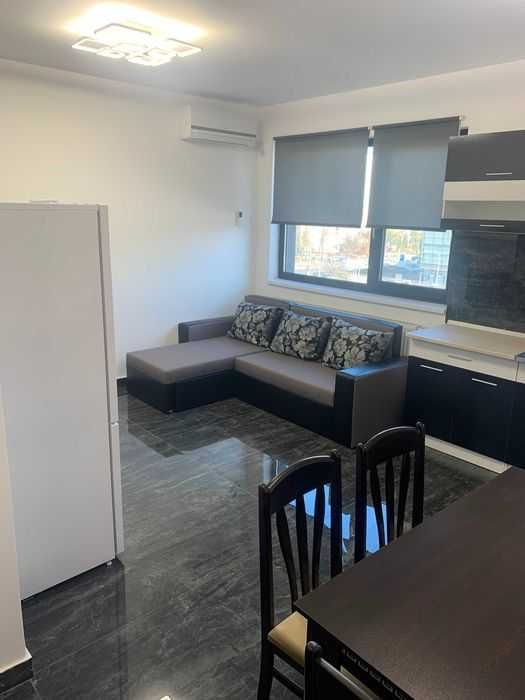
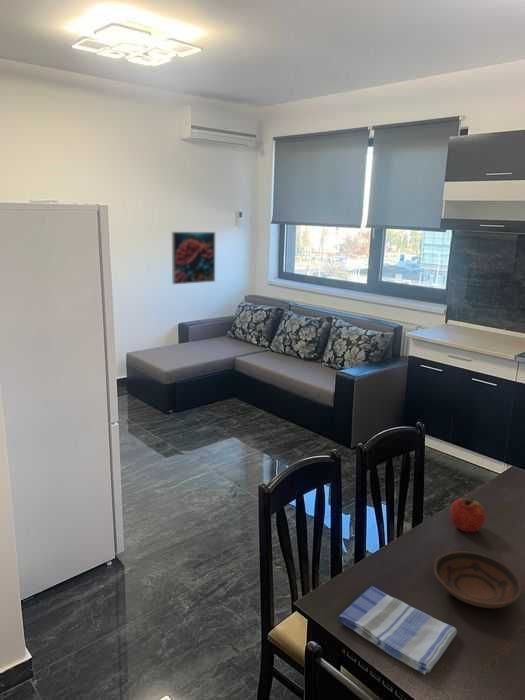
+ bowl (475, 583)
+ dish towel (396, 624)
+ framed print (194, 257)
+ apple (467, 513)
